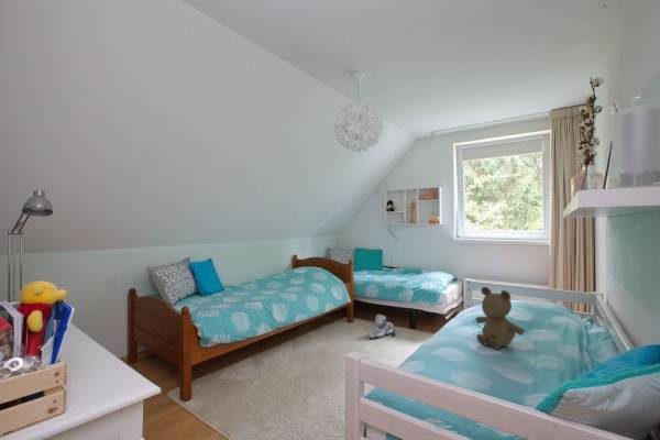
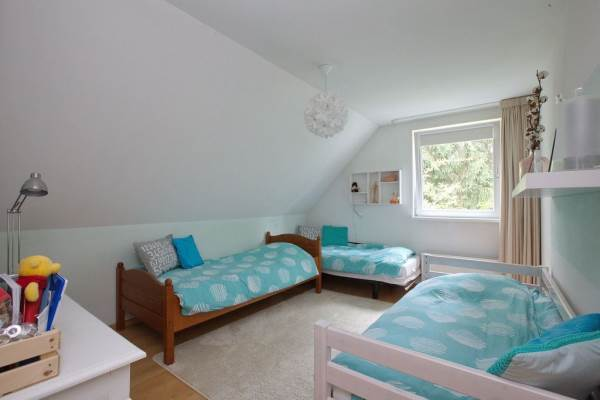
- plush toy (383, 323)
- teddy bear (496, 316)
